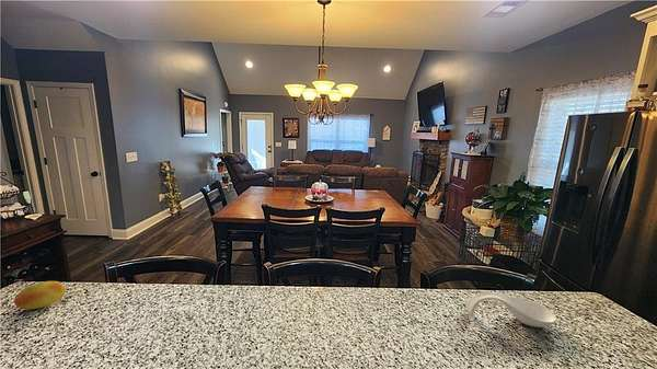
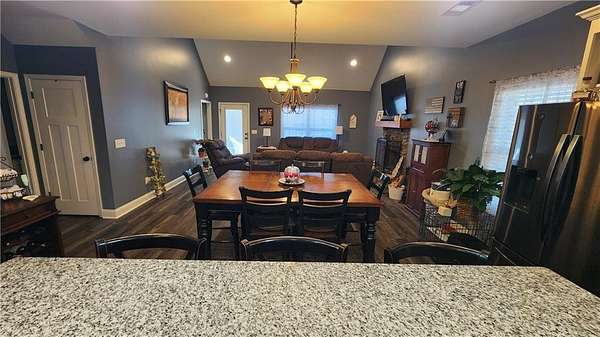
- fruit (41, 295)
- spoon rest (510, 308)
